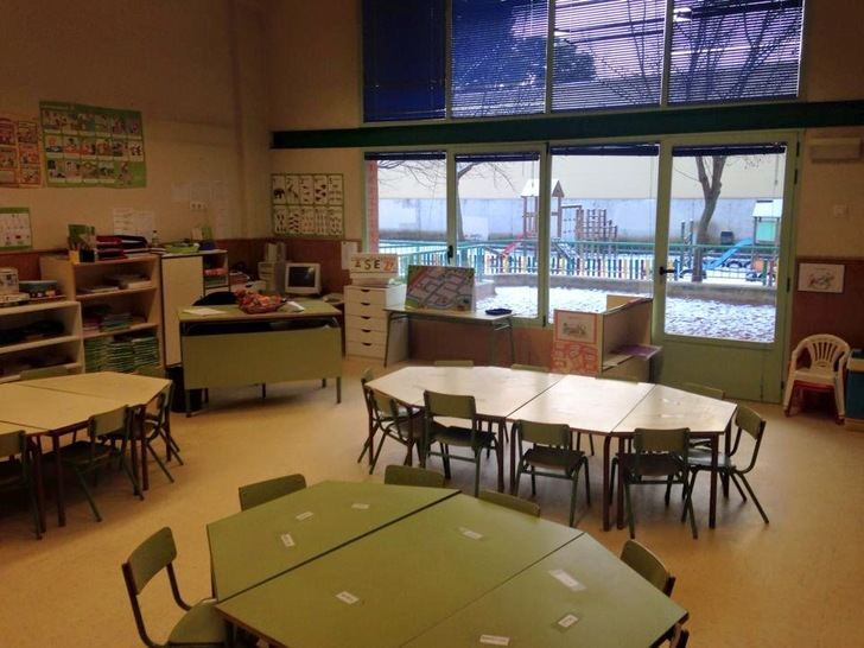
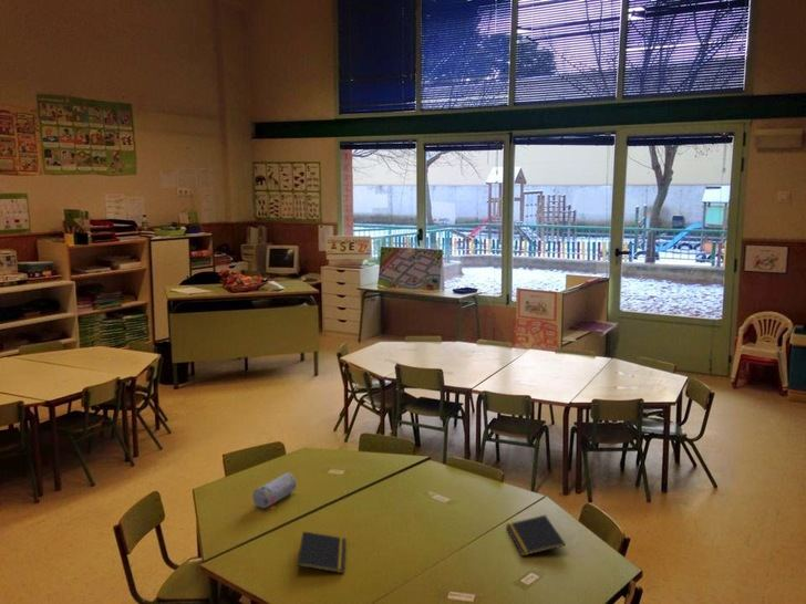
+ notepad (322, 551)
+ notepad (534, 534)
+ pencil case (275, 489)
